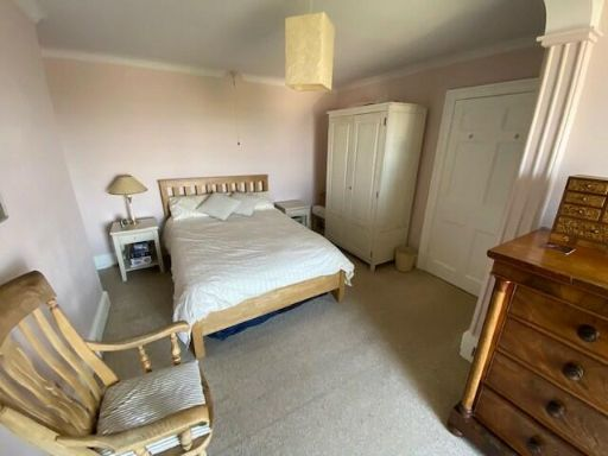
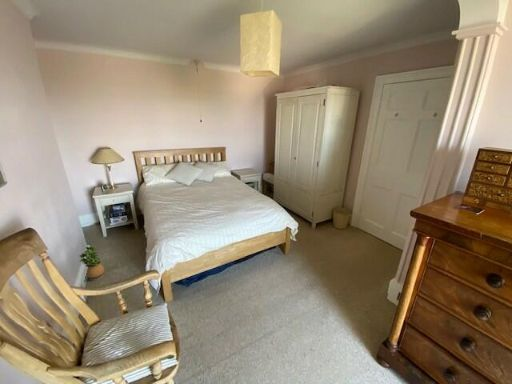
+ potted plant (91, 263)
